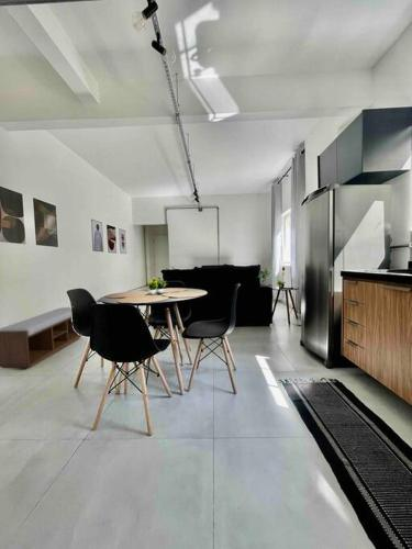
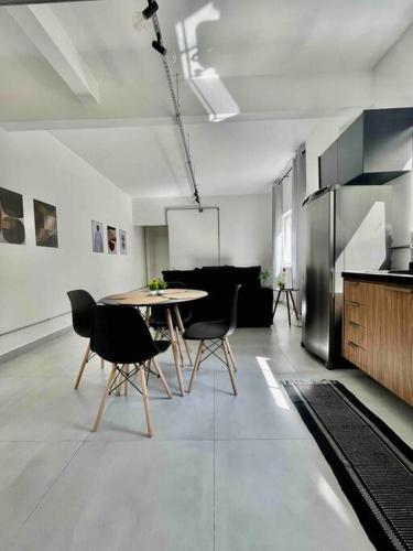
- bench (47, 333)
